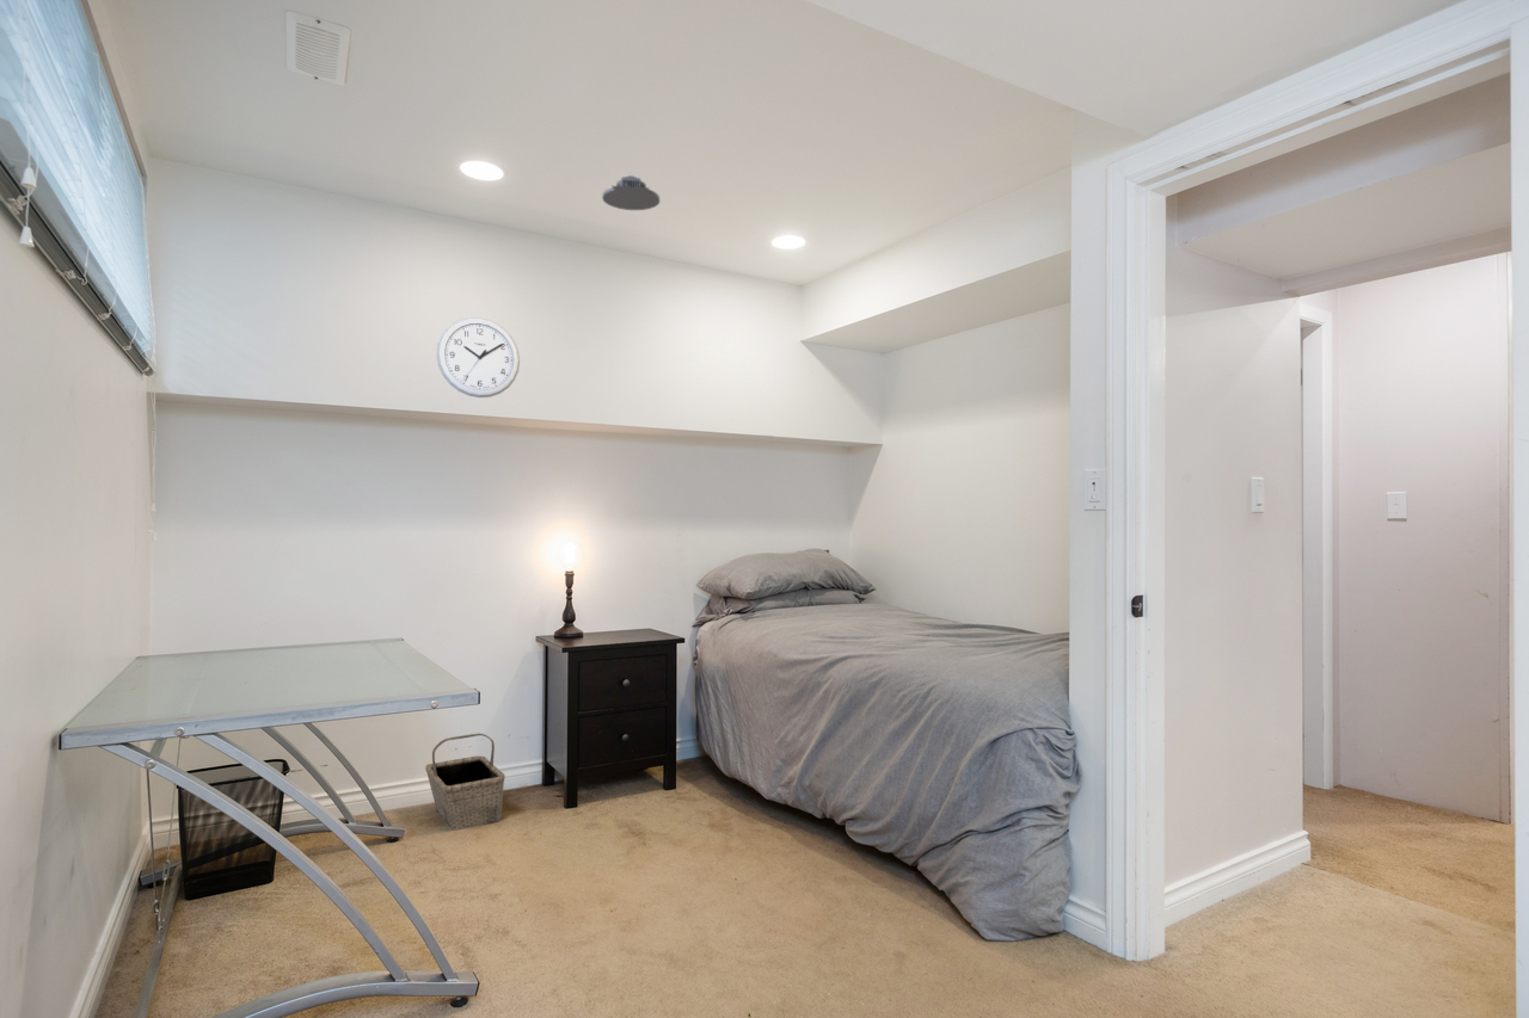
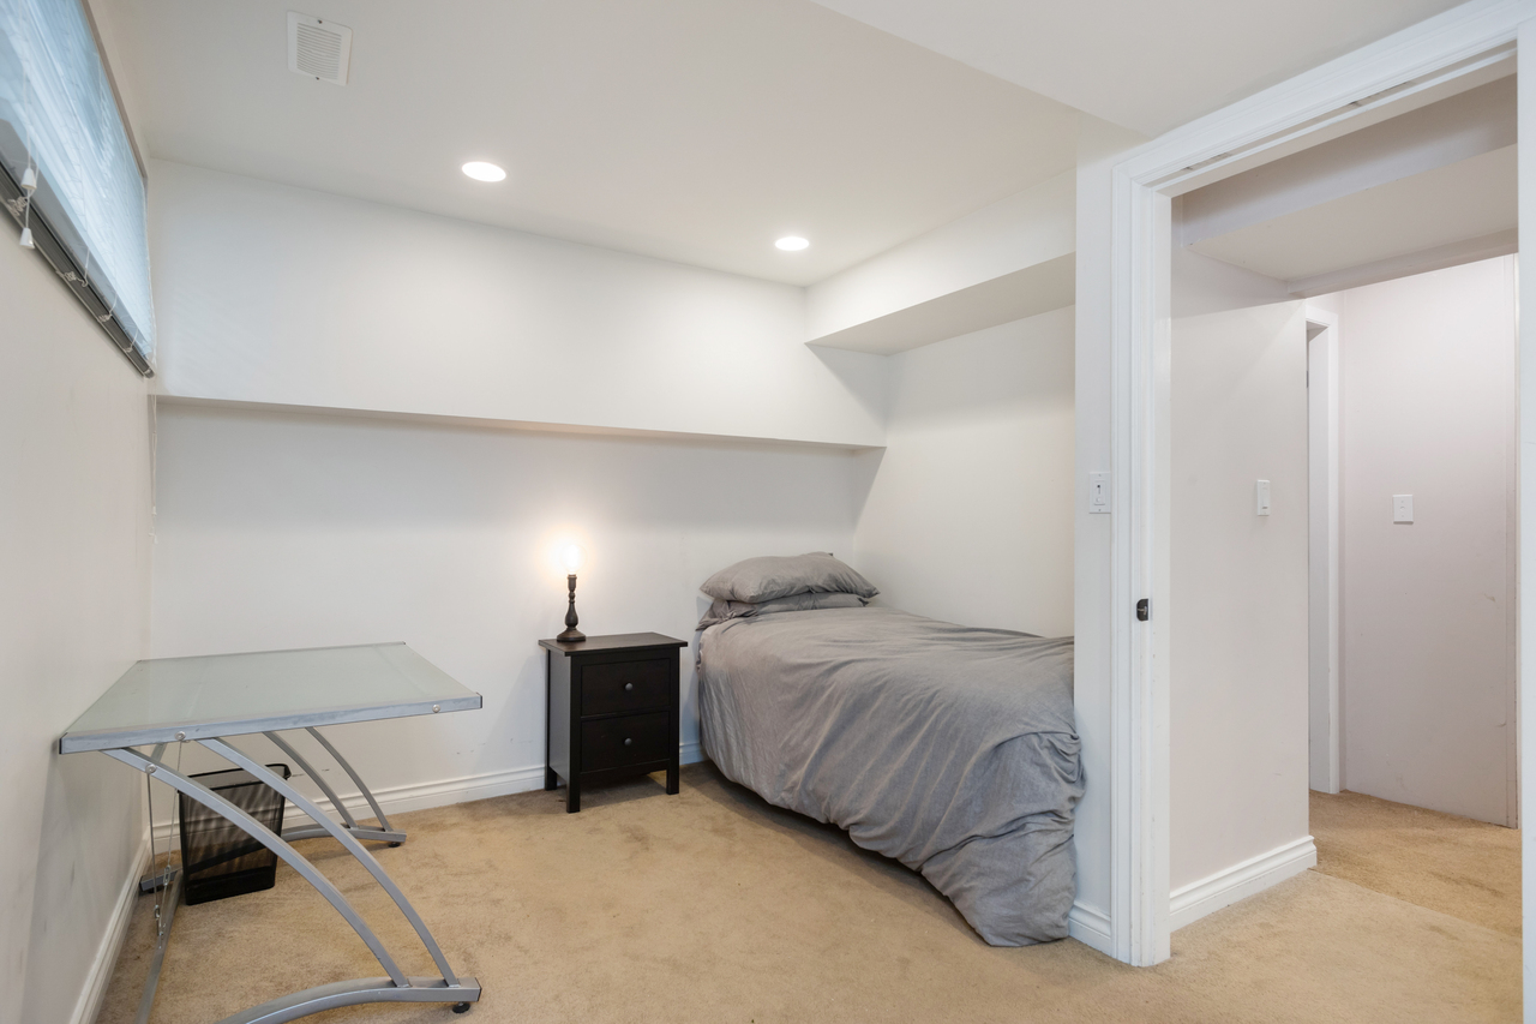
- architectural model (631, 186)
- wall clock (479, 357)
- basket (463, 775)
